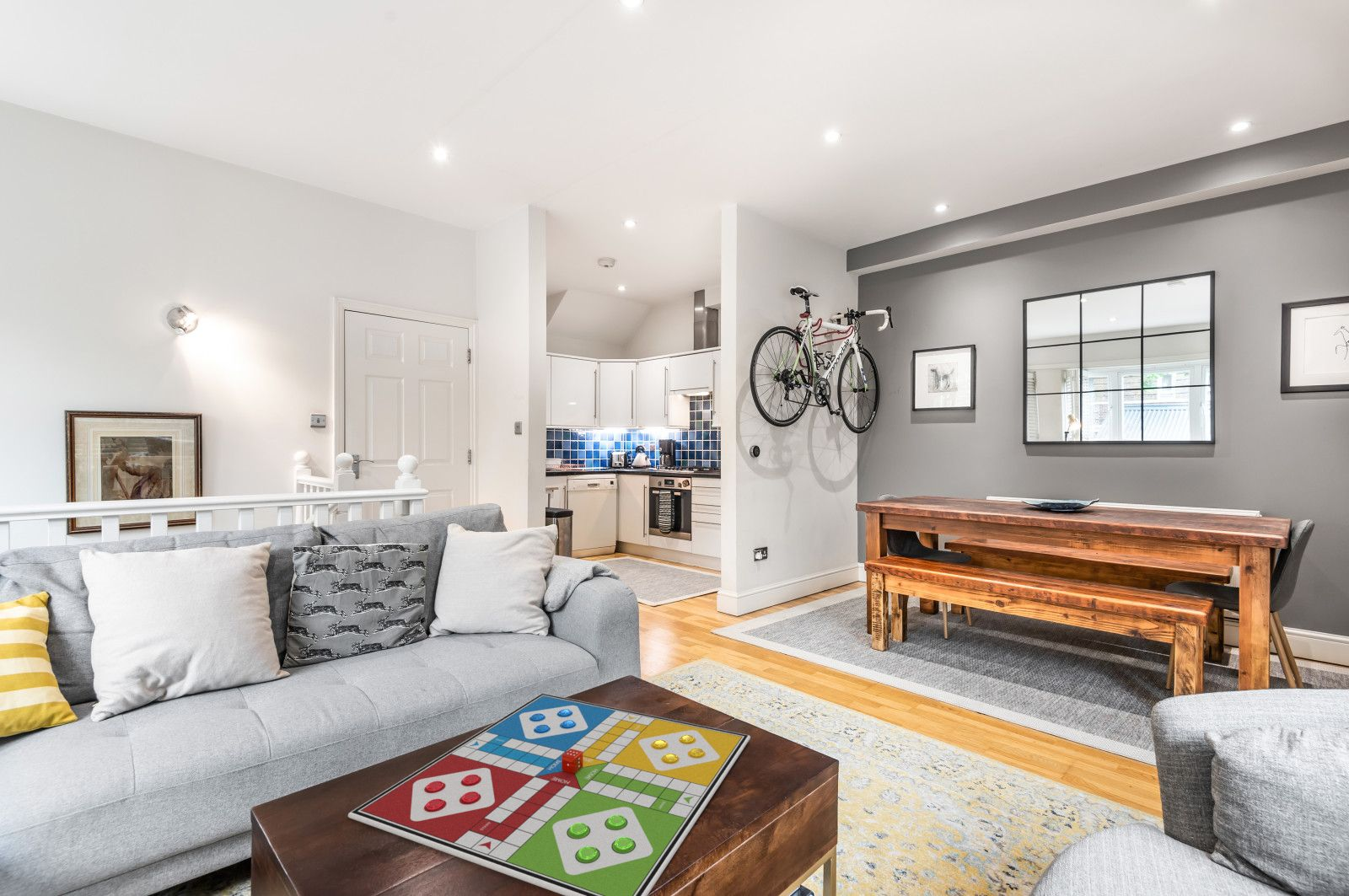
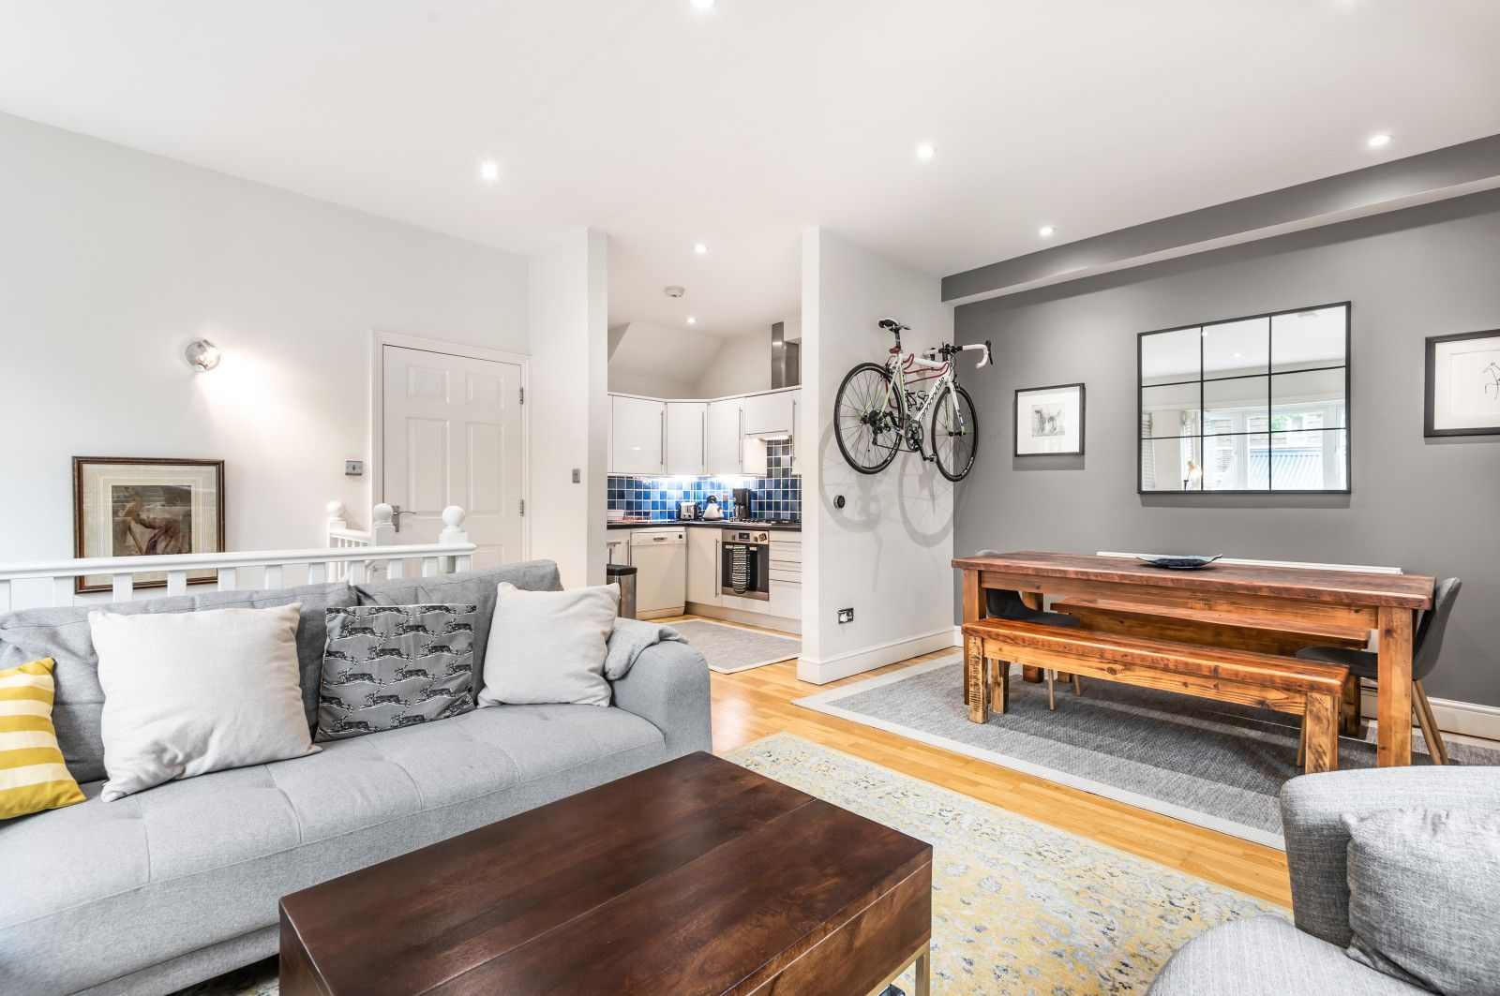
- gameboard (572, 763)
